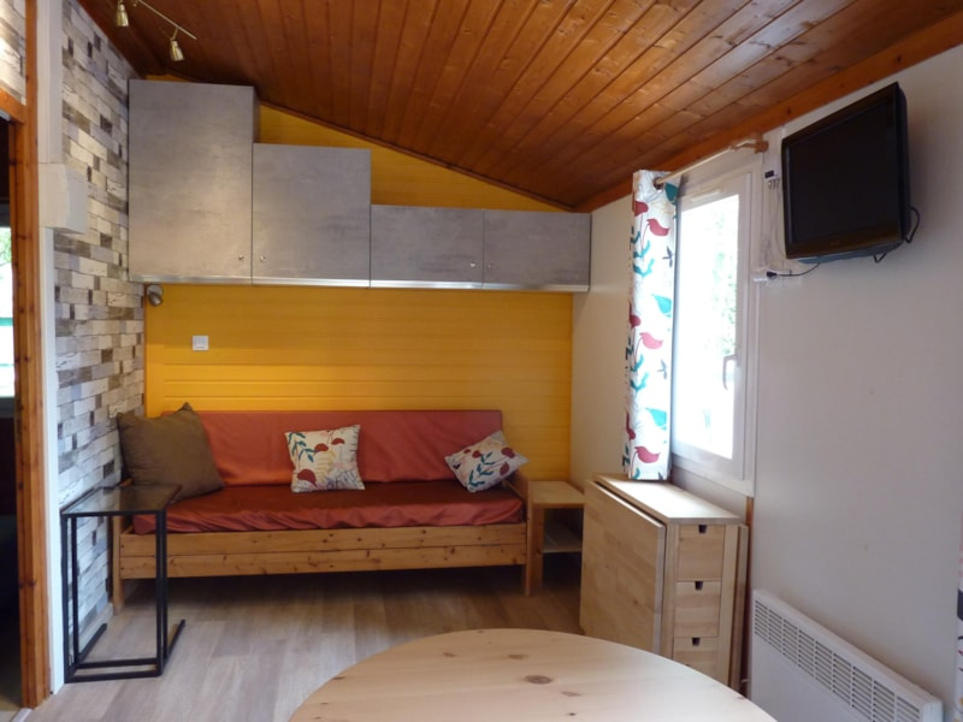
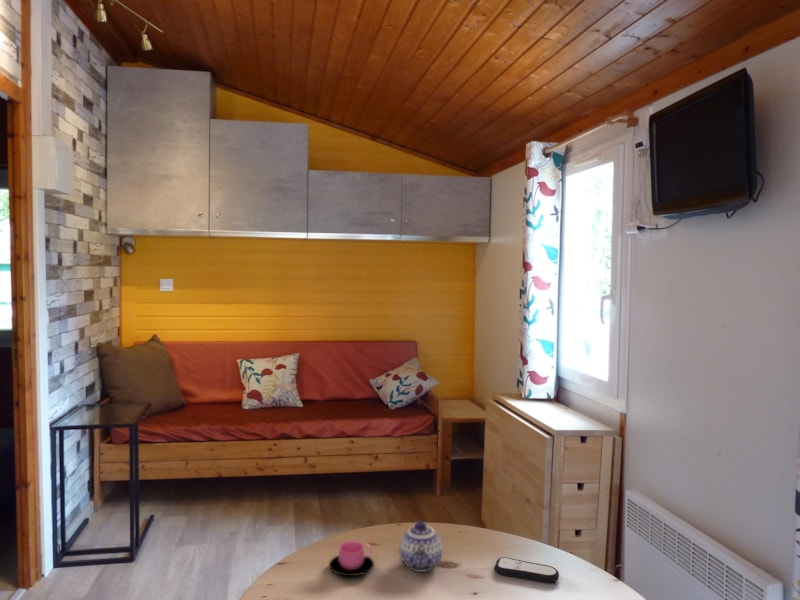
+ remote control (526, 569)
+ cup (351, 558)
+ teapot (420, 543)
